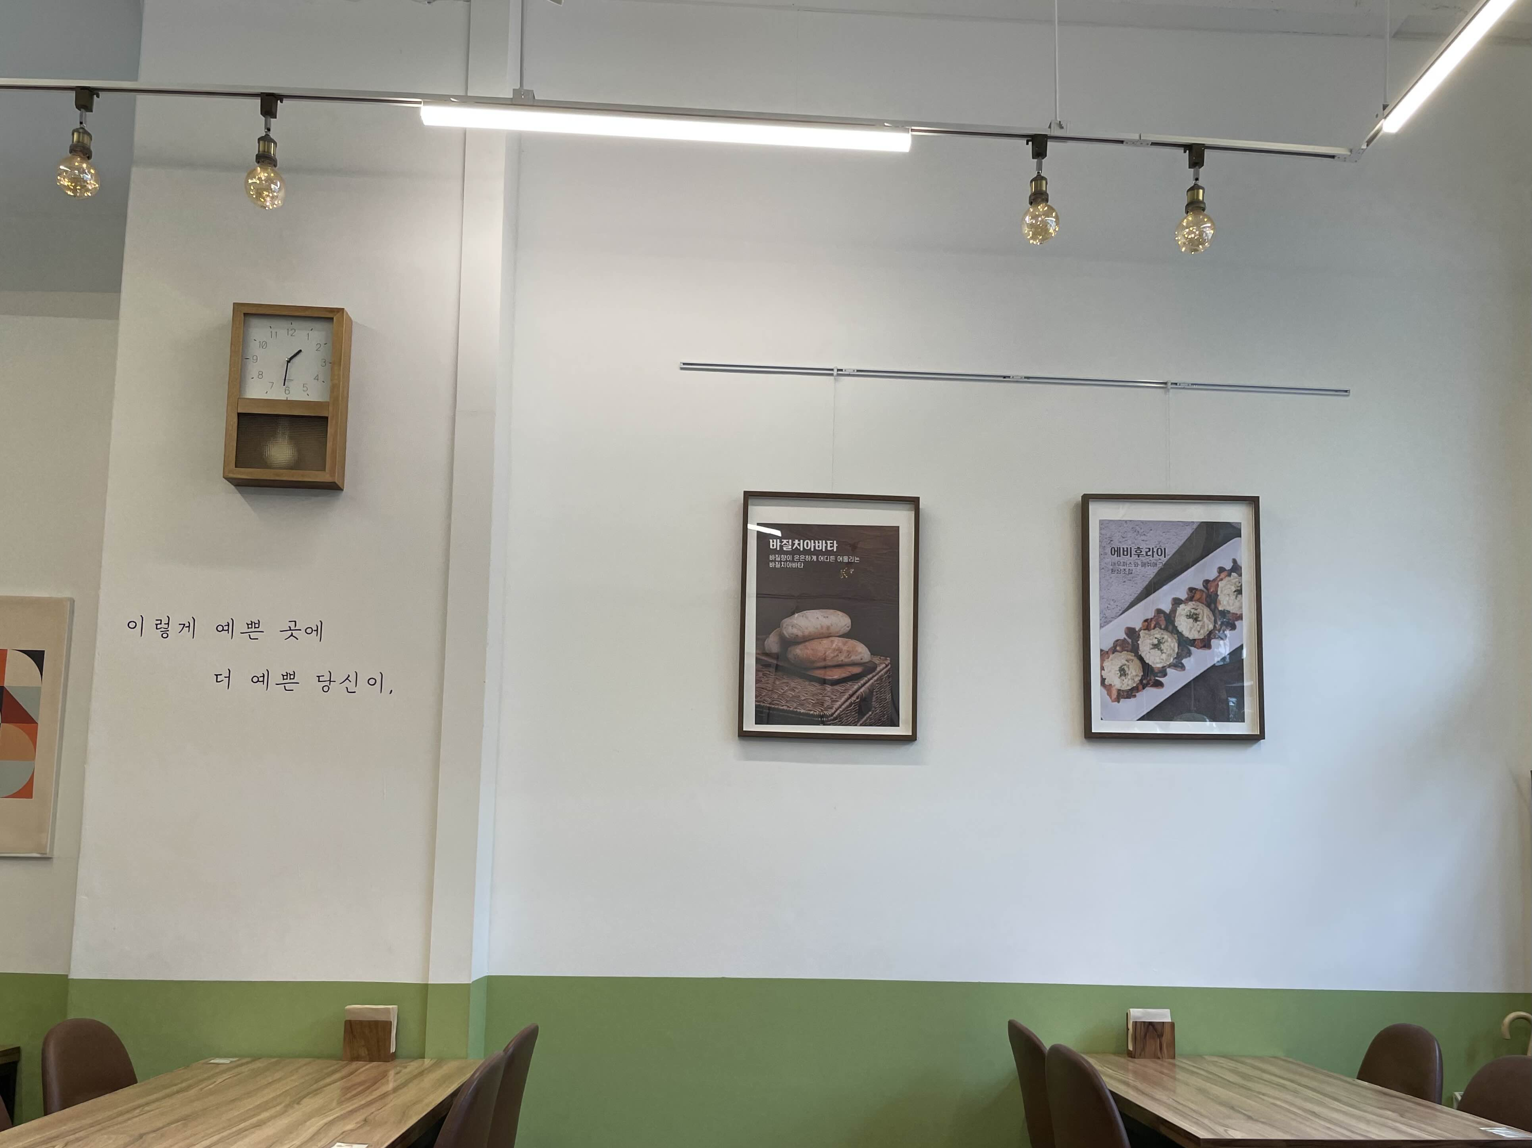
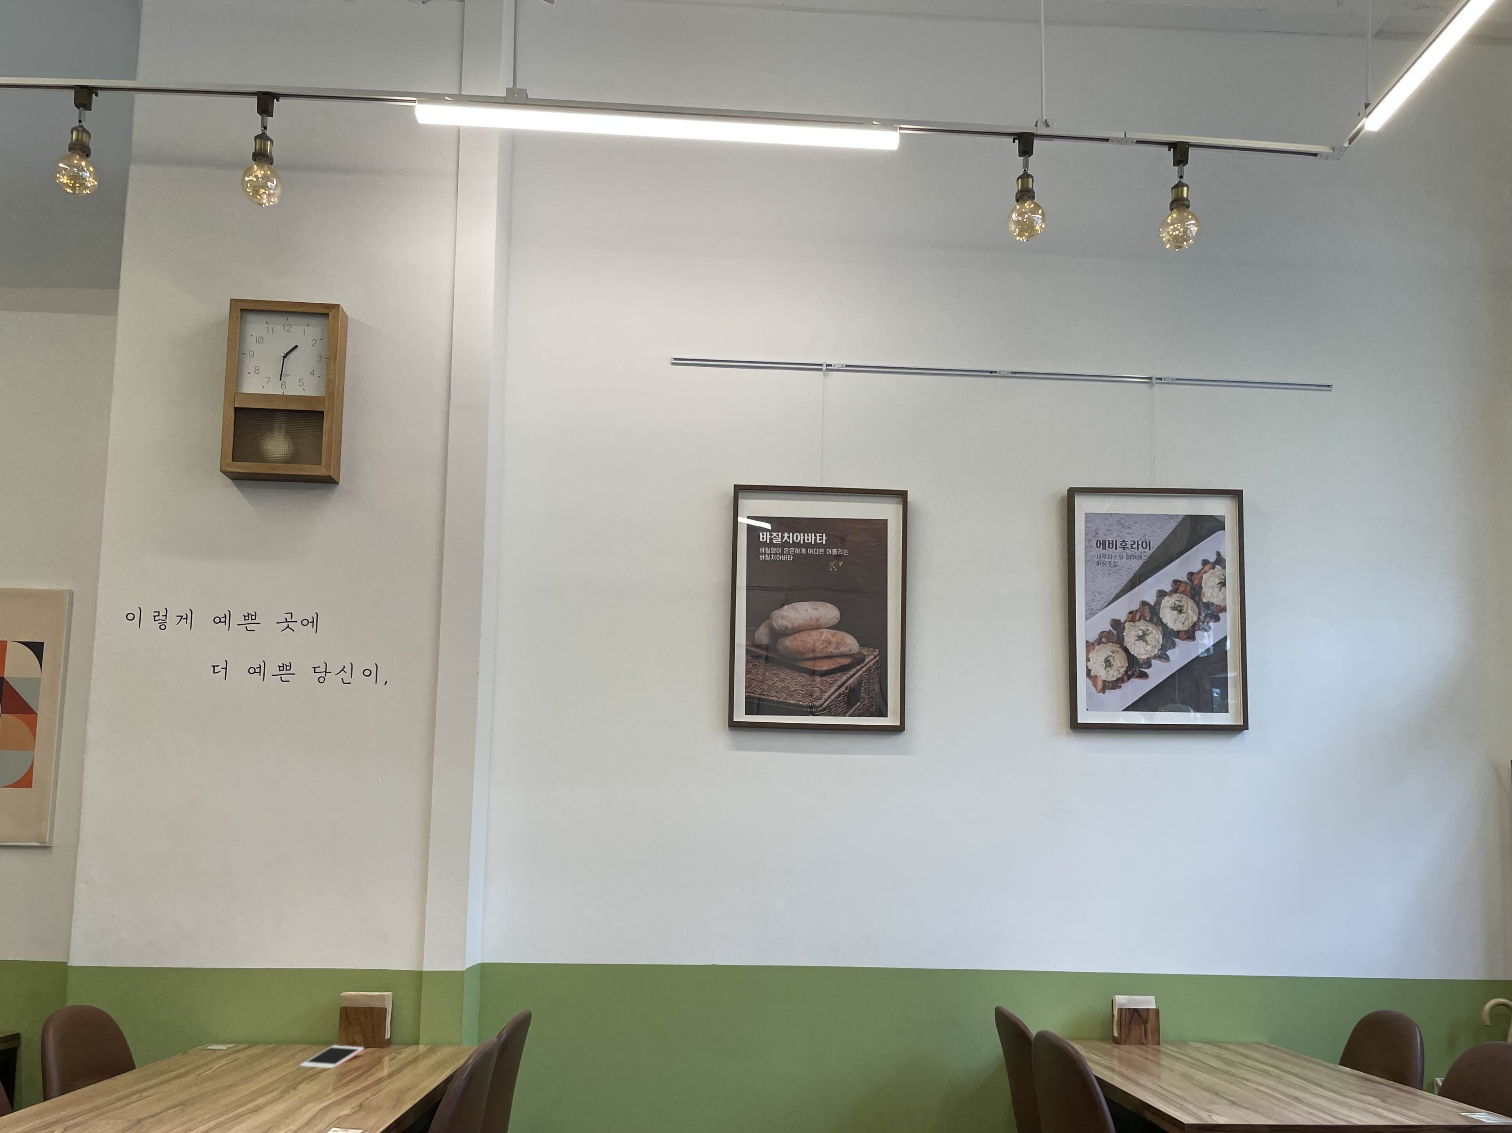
+ cell phone (332, 1058)
